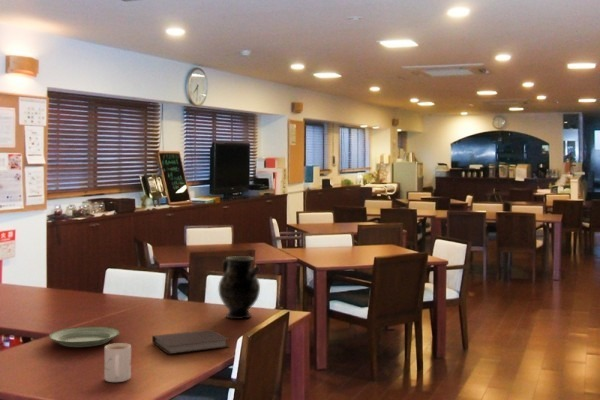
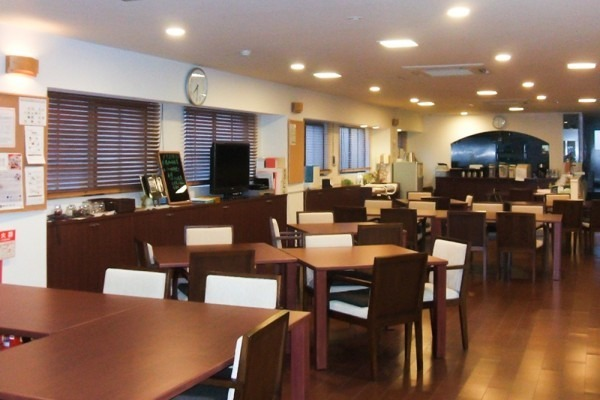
- mug (117, 363)
- plate (84, 337)
- ewer (240, 286)
- notebook (190, 340)
